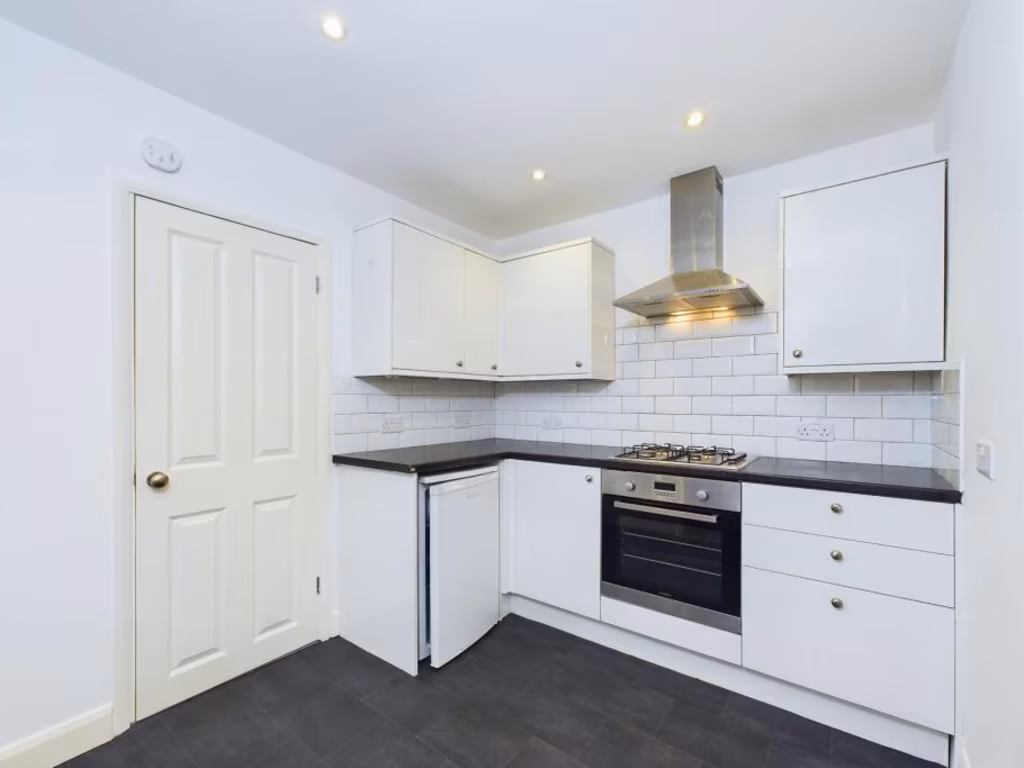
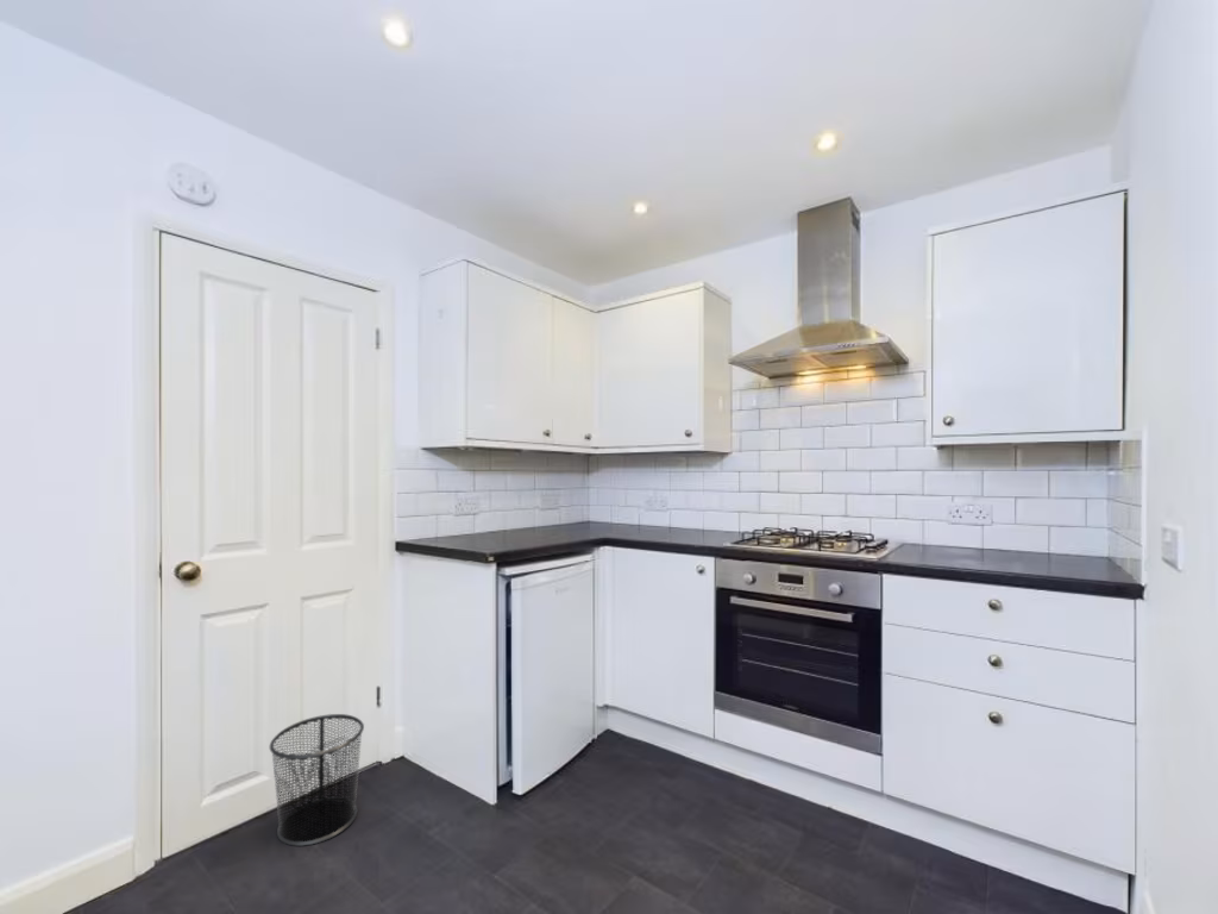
+ waste bin (318, 777)
